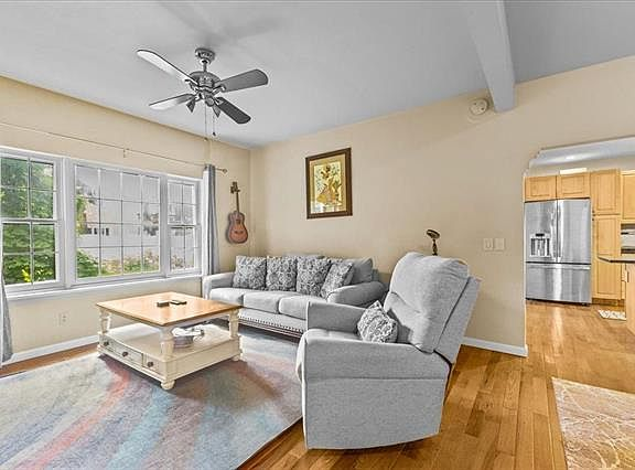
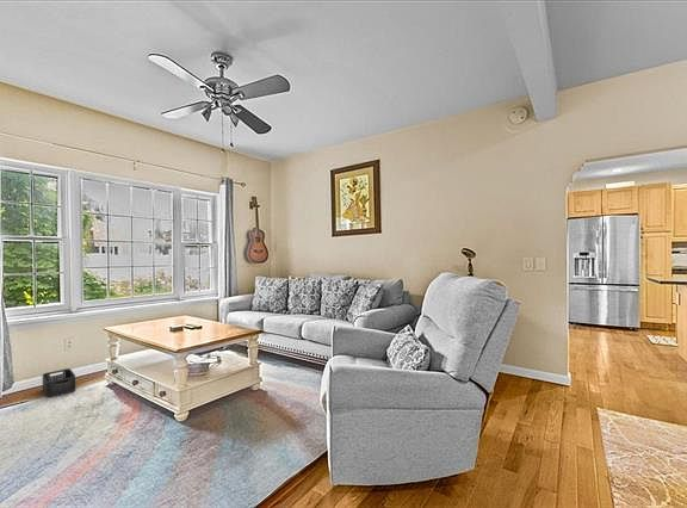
+ storage bin (58, 382)
